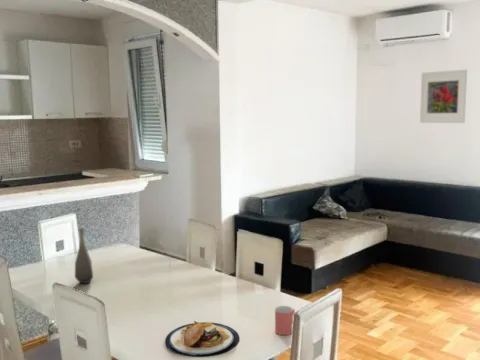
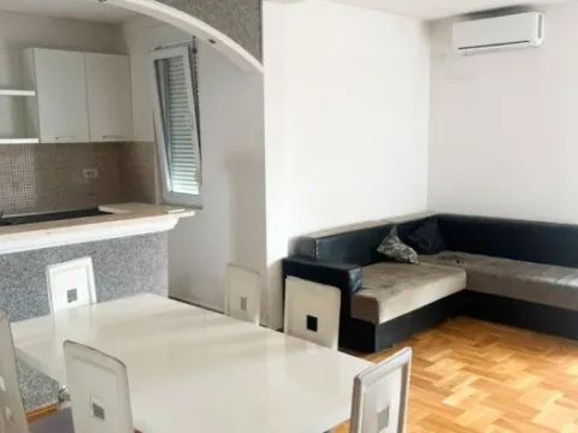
- plate (202, 329)
- cup (286, 318)
- bottle (82, 255)
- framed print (442, 97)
